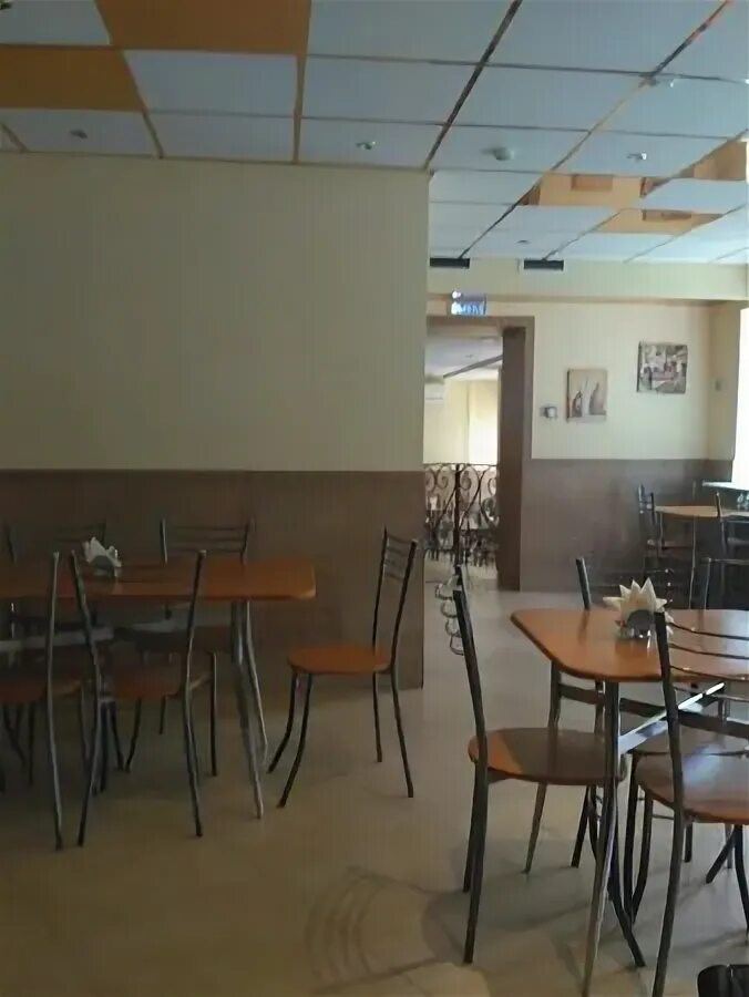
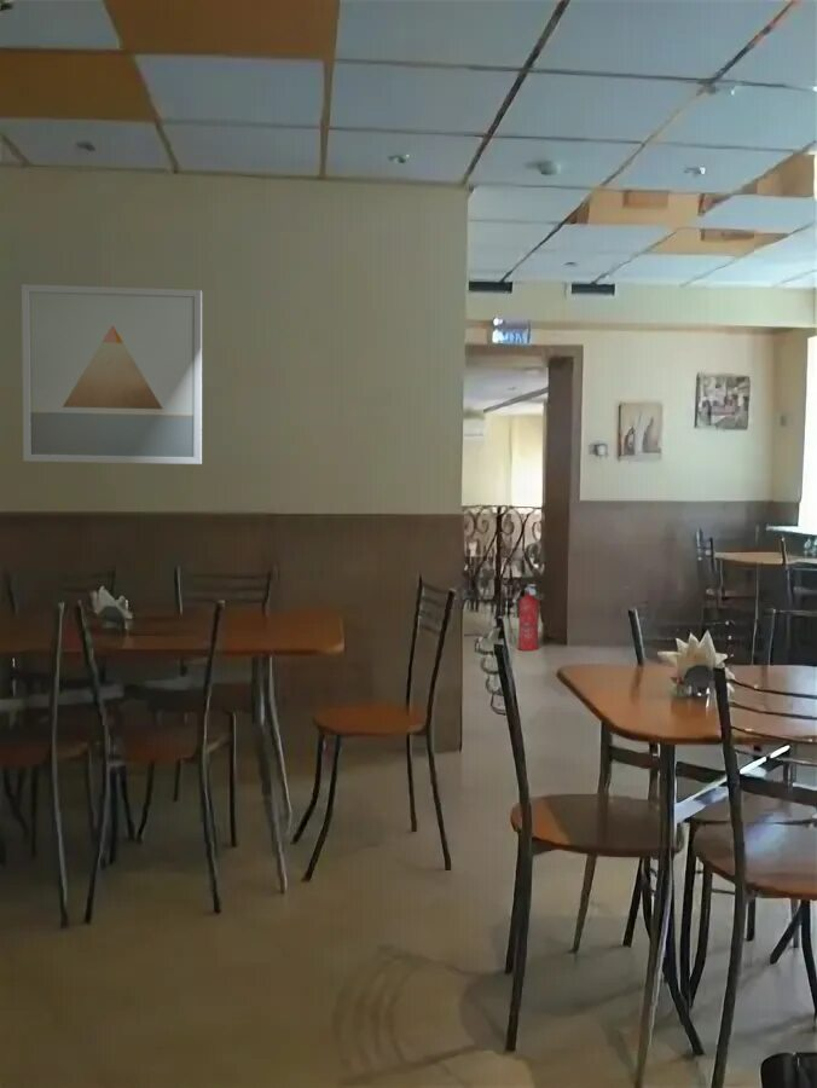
+ fire extinguisher (528, 617)
+ wall art (112, 375)
